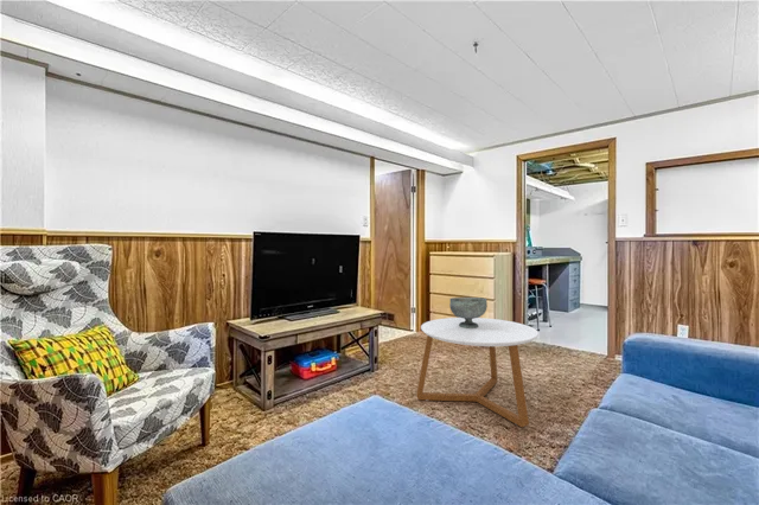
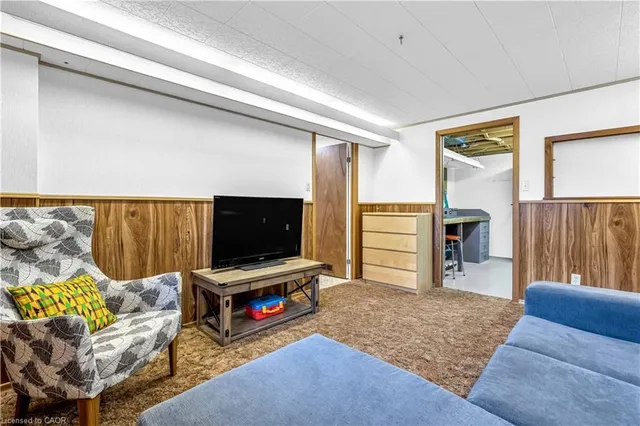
- decorative bowl (467, 312)
- coffee table (490, 363)
